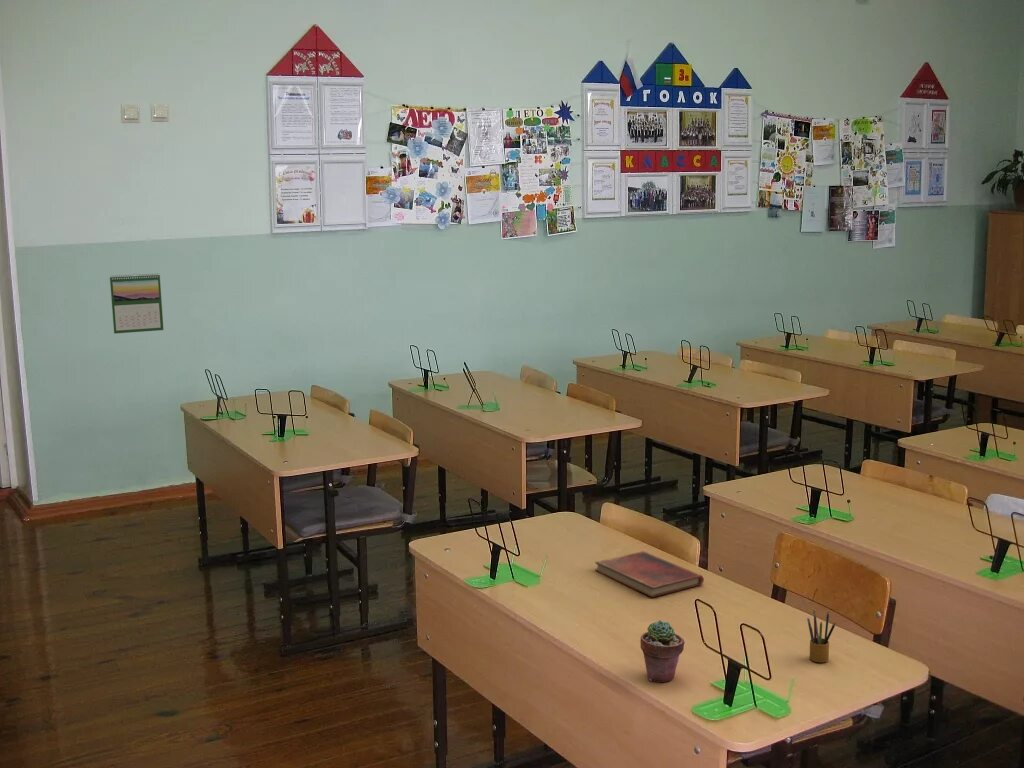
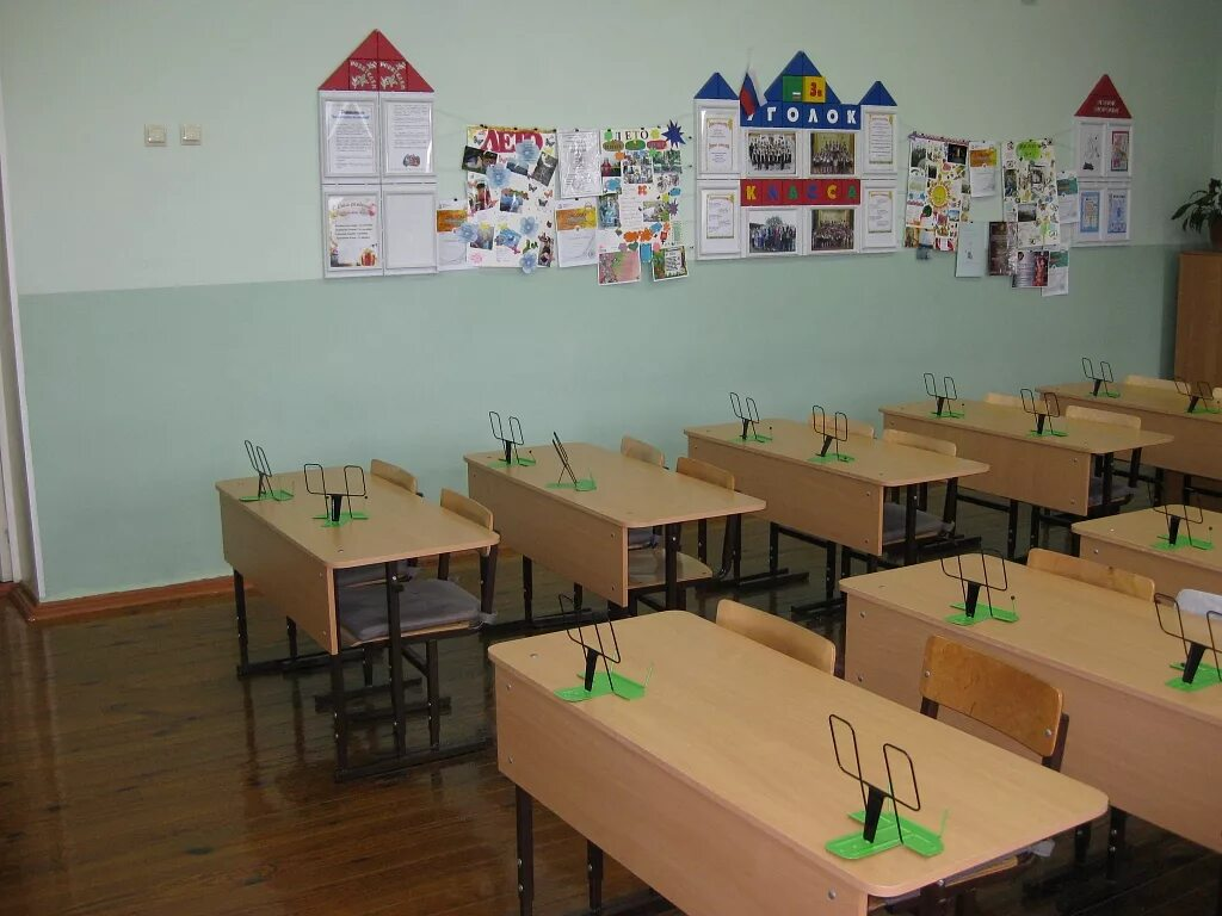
- potted succulent (661, 649)
- diary (648, 572)
- pencil box (821, 637)
- calendar (136, 302)
